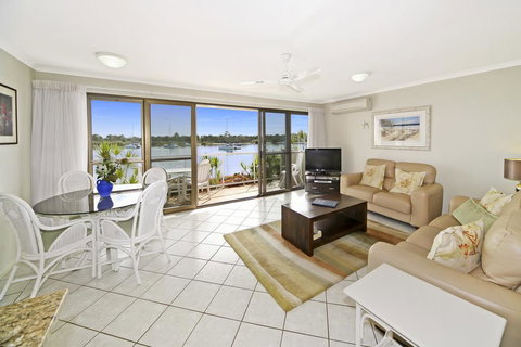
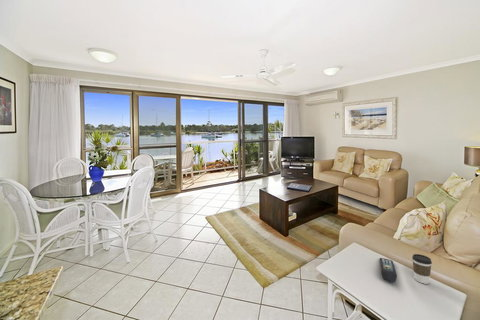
+ coffee cup (421, 268)
+ remote control (387, 267)
